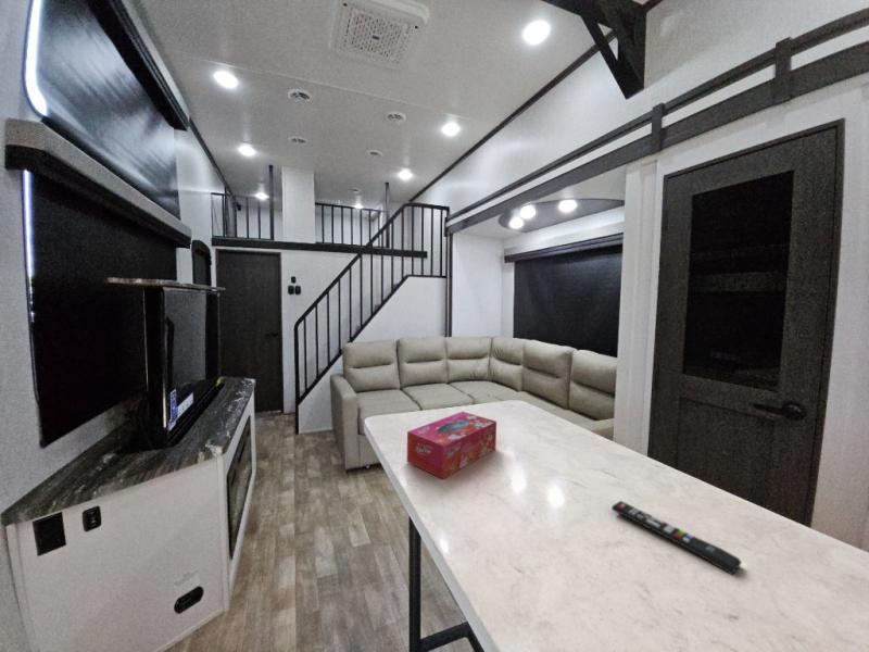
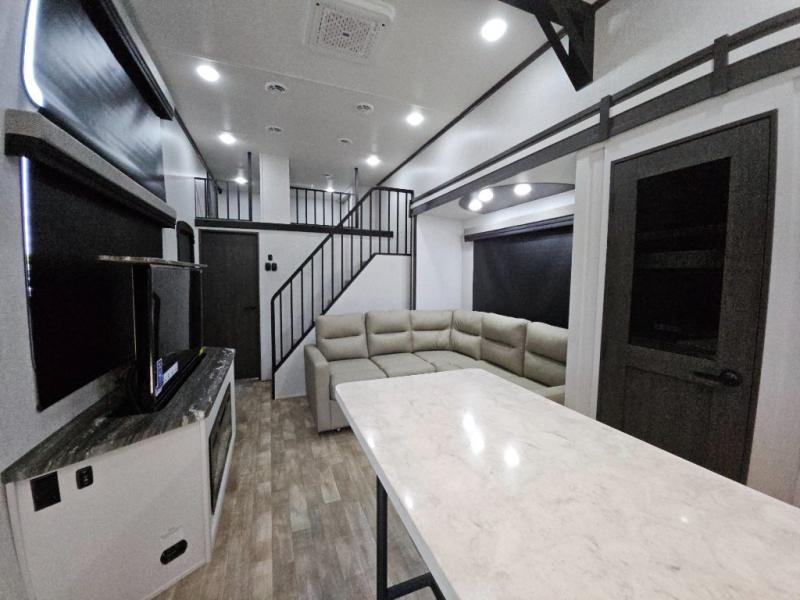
- remote control (668, 531)
- tissue box (453, 440)
